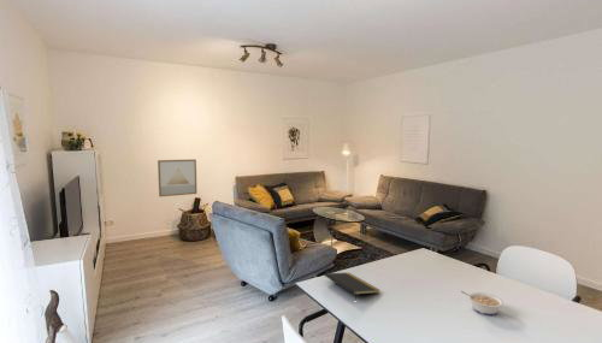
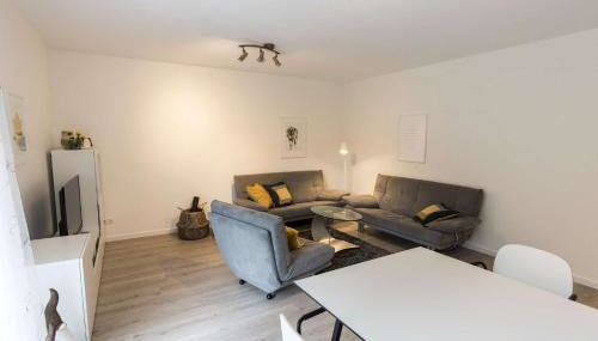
- notepad (350, 282)
- wall art (177, 177)
- legume (483, 303)
